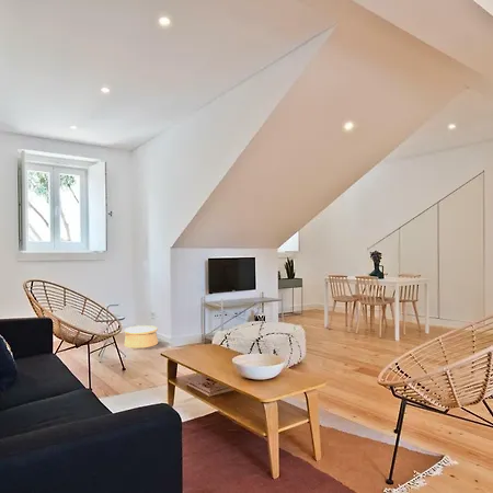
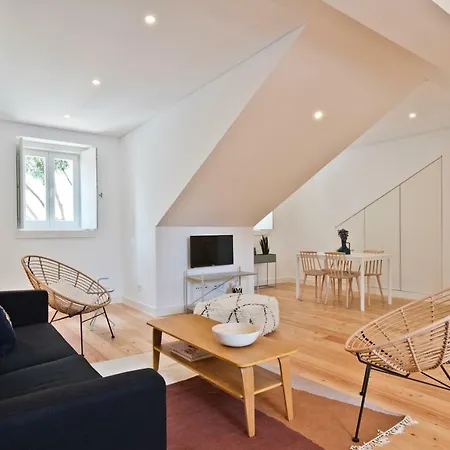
- woven basket (140, 336)
